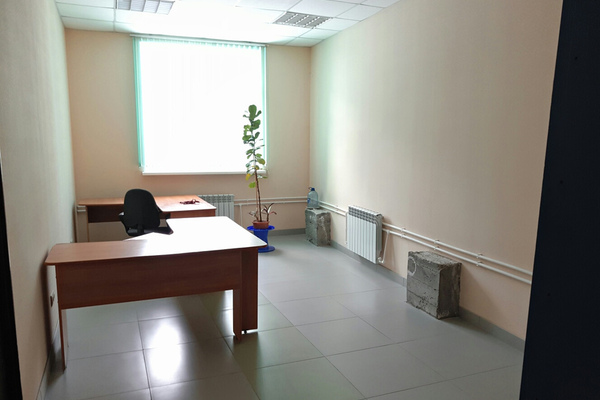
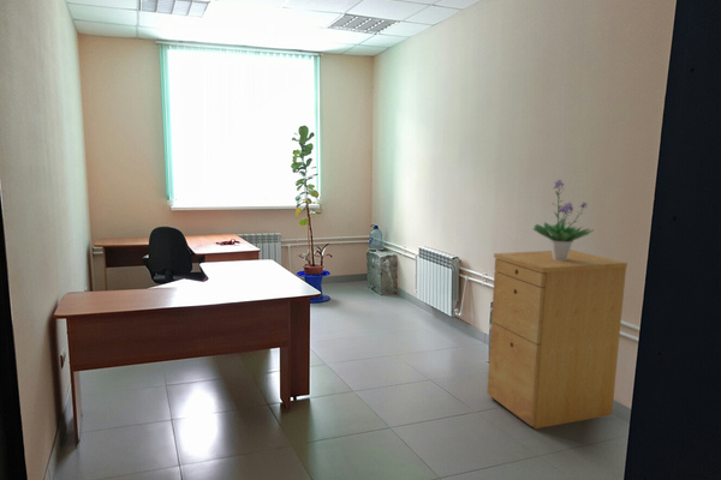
+ potted plant (561, 218)
+ filing cabinet (552, 332)
